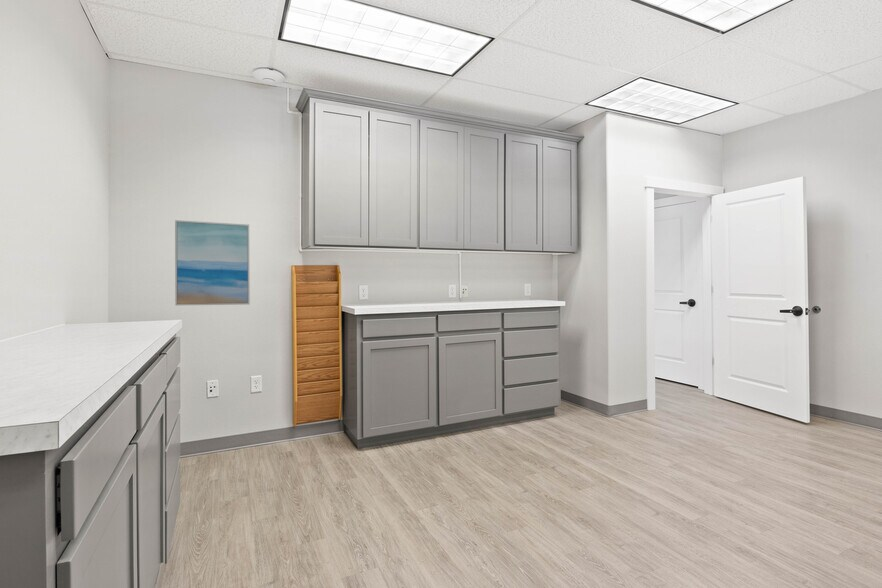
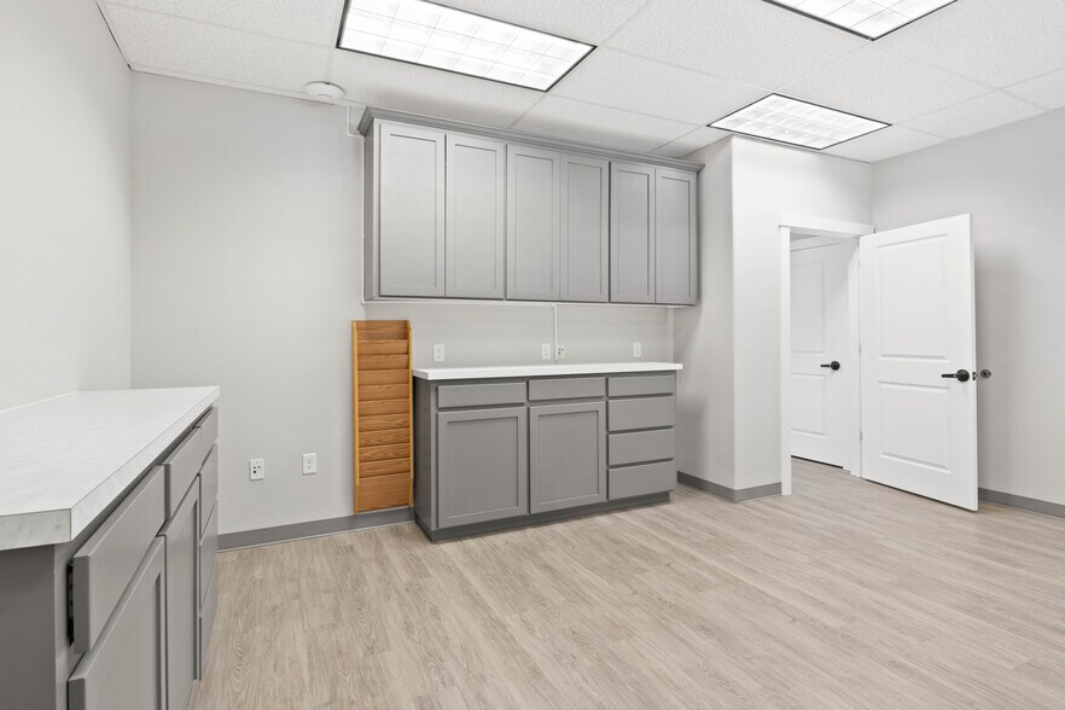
- wall art (213, 263)
